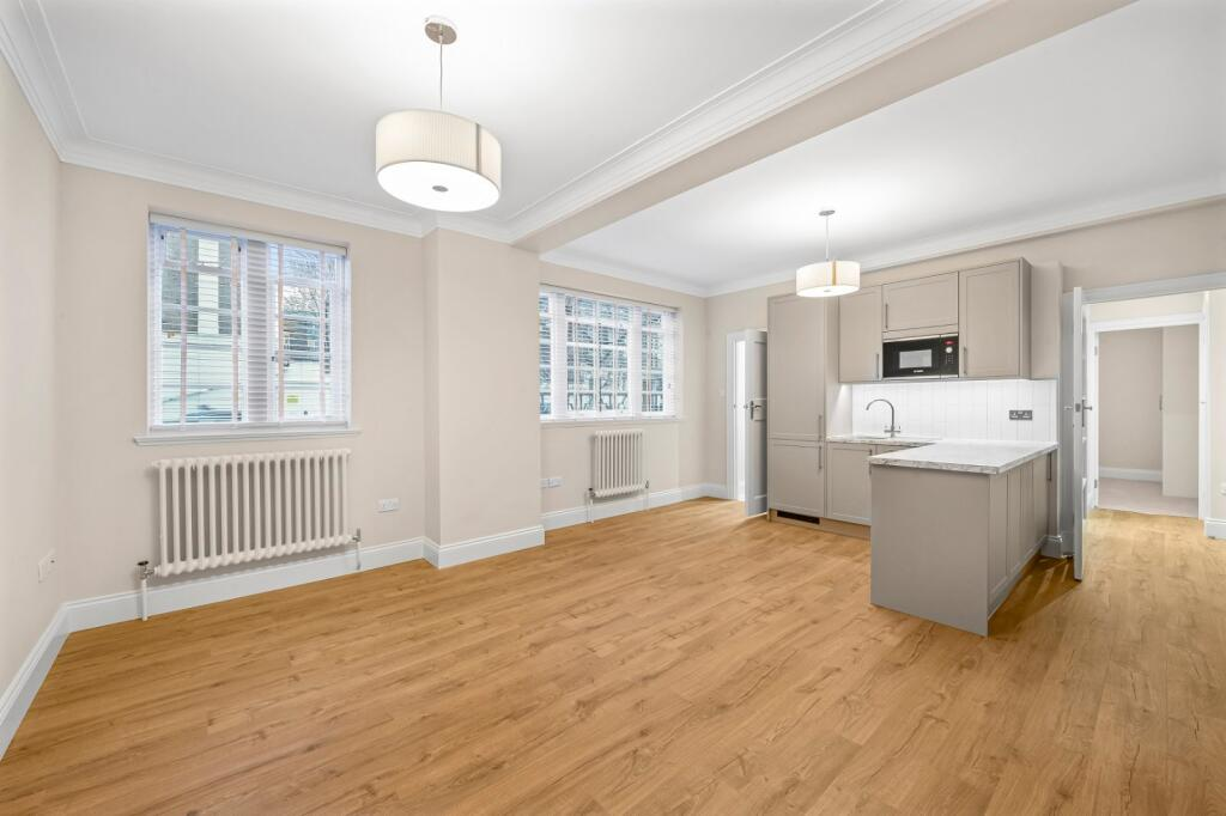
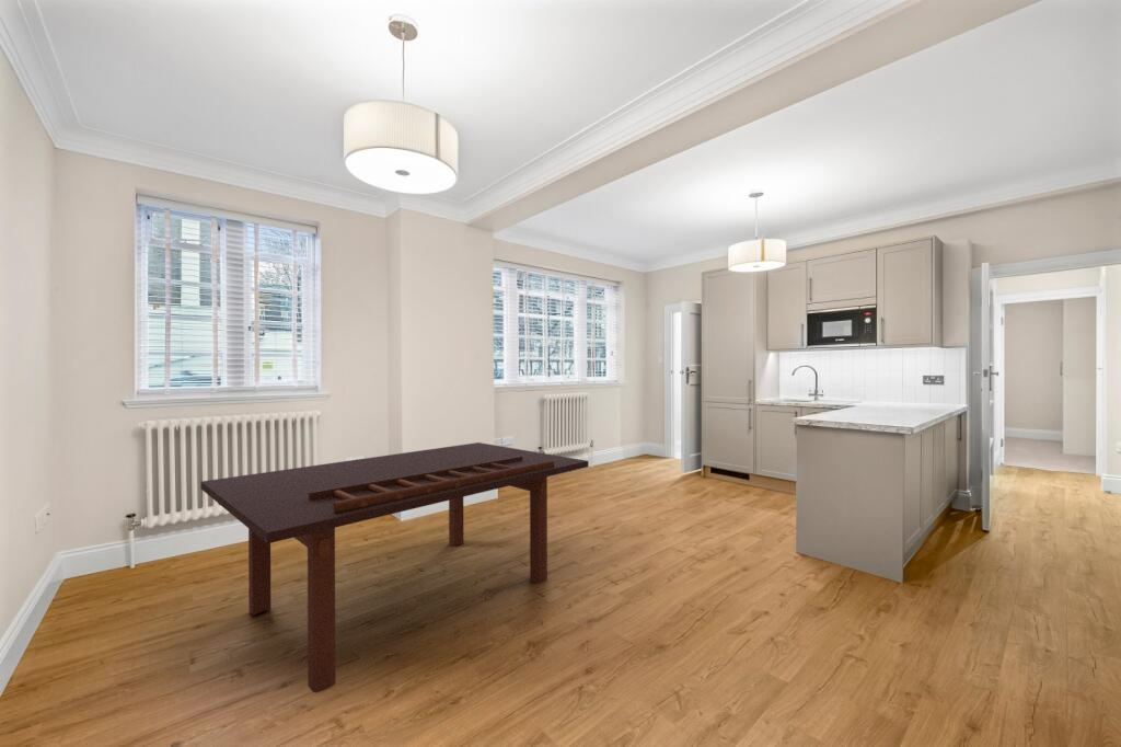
+ dining table (408, 509)
